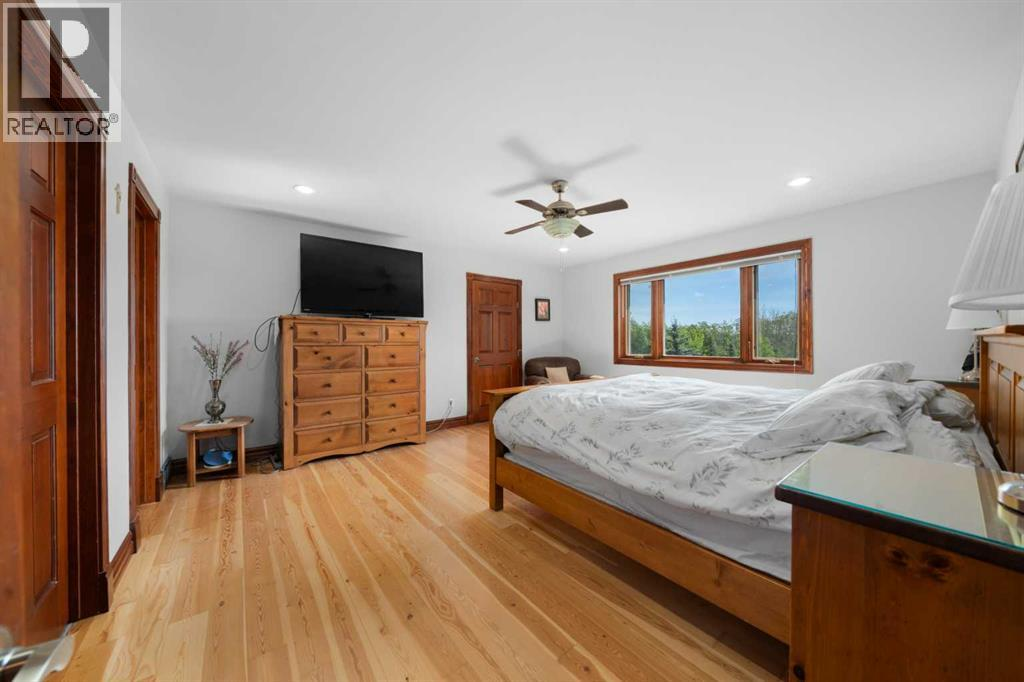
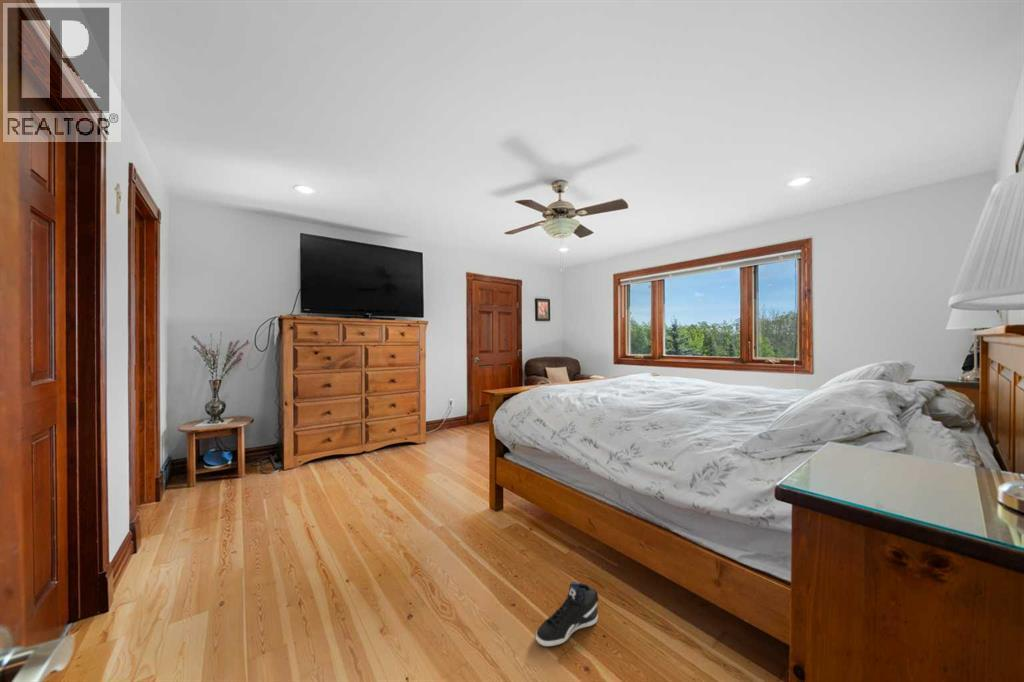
+ sneaker (566, 607)
